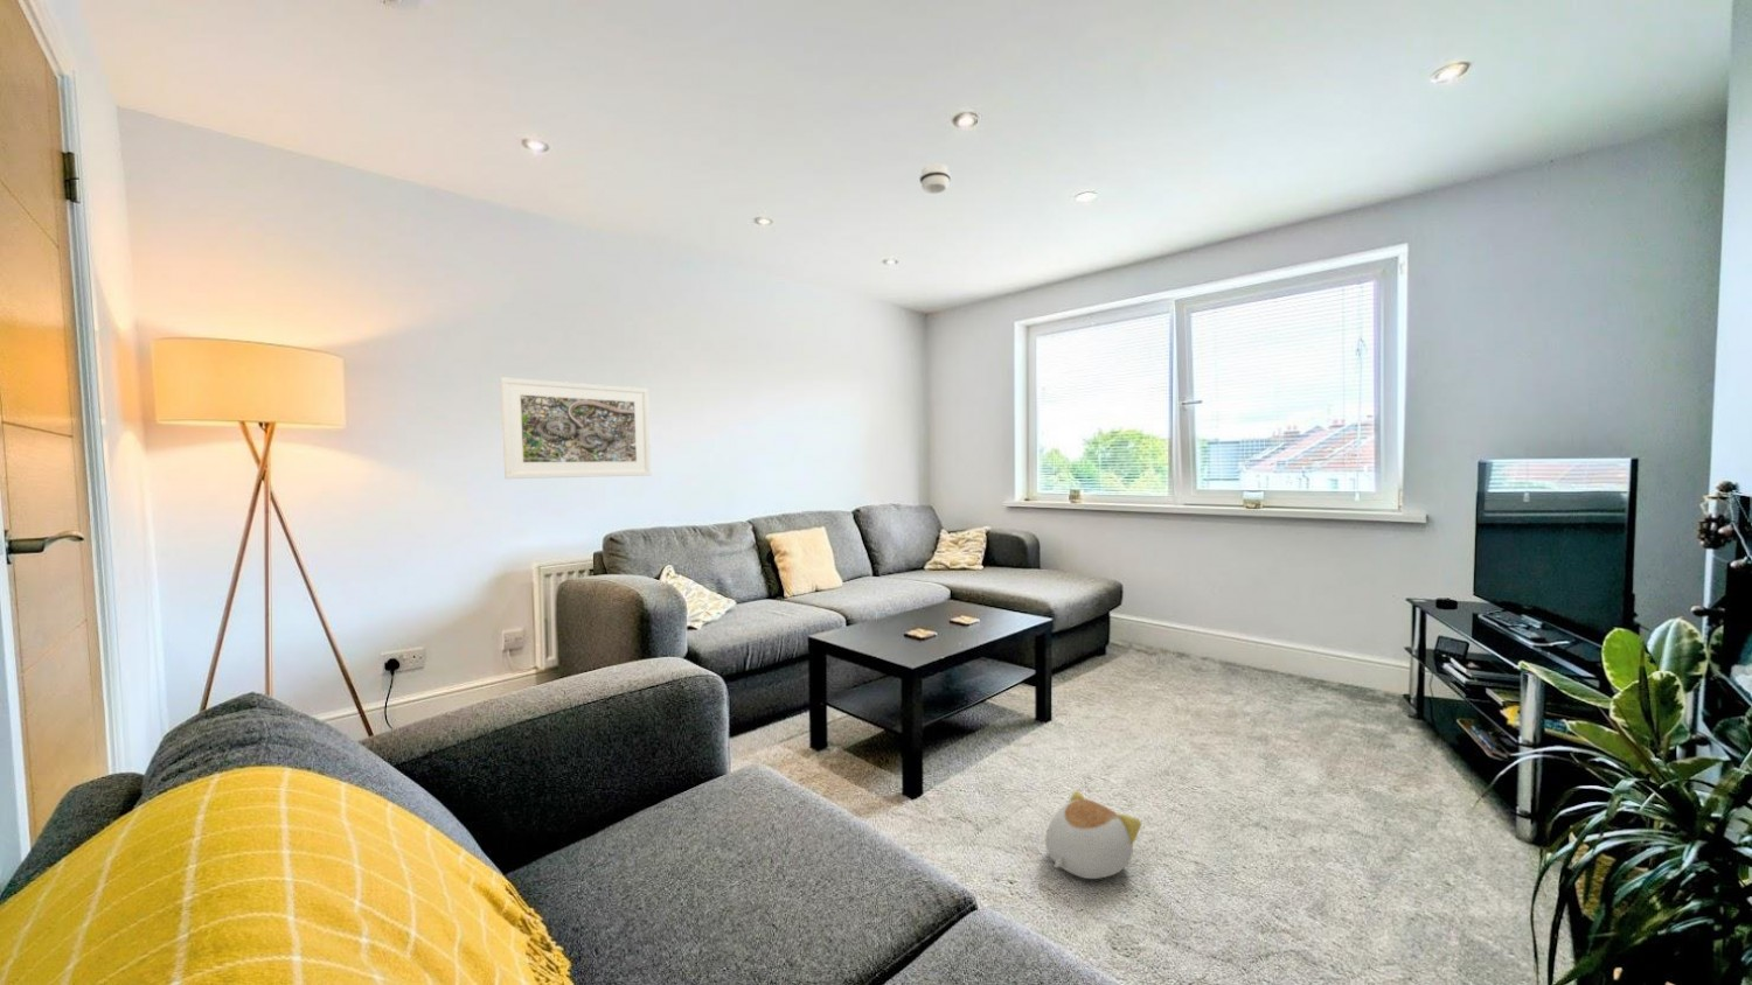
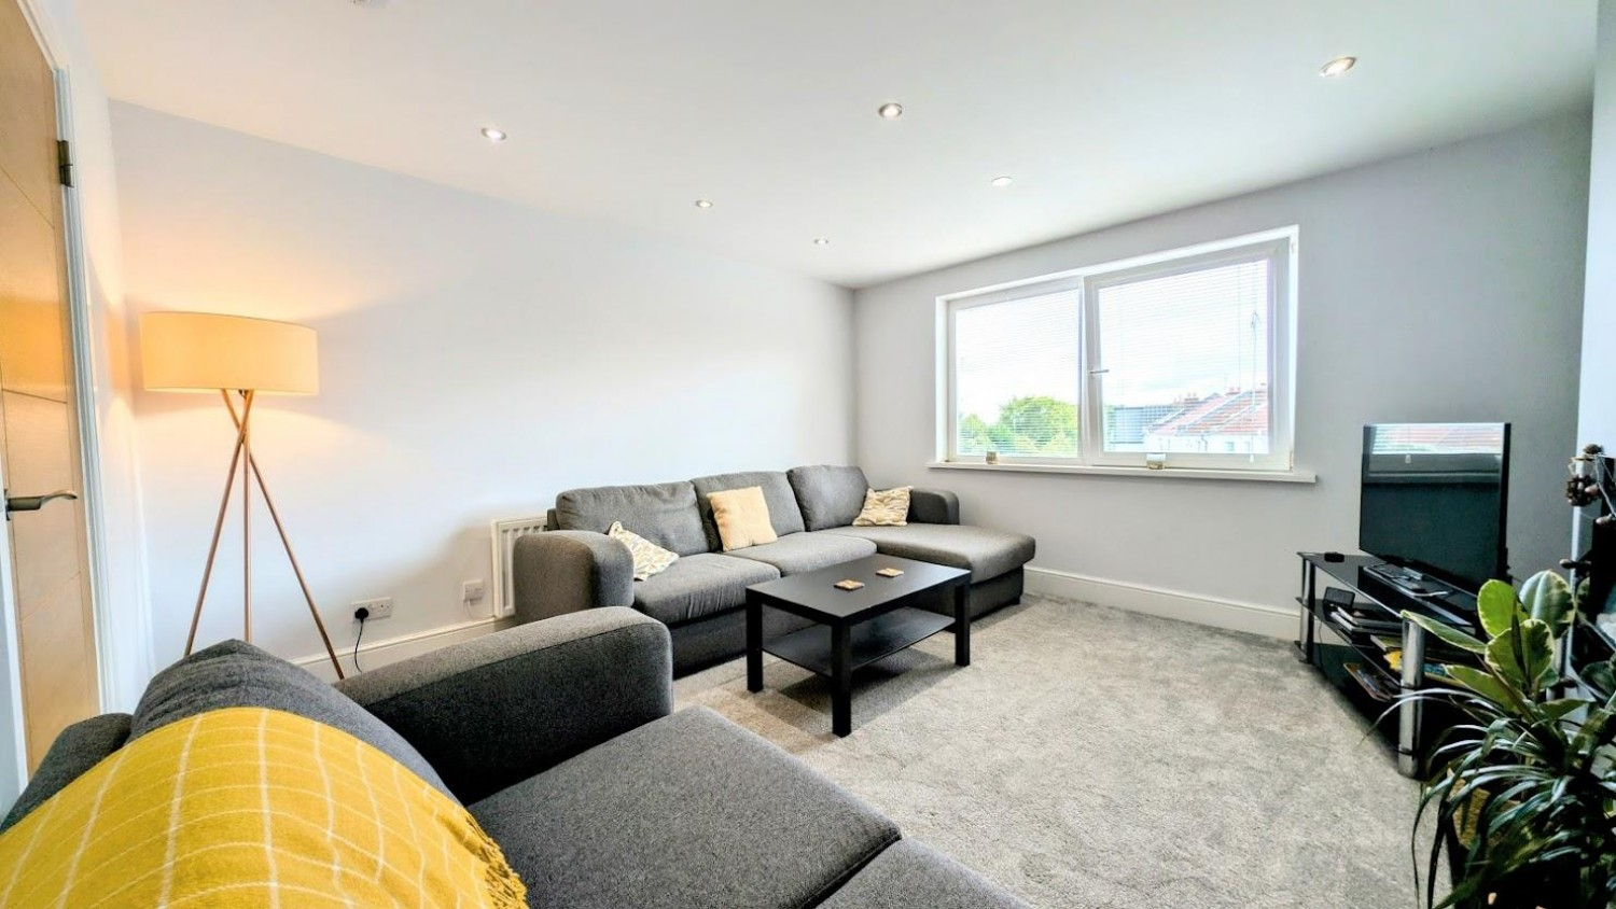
- smoke detector (935, 178)
- plush toy (1083, 838)
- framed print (580, 429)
